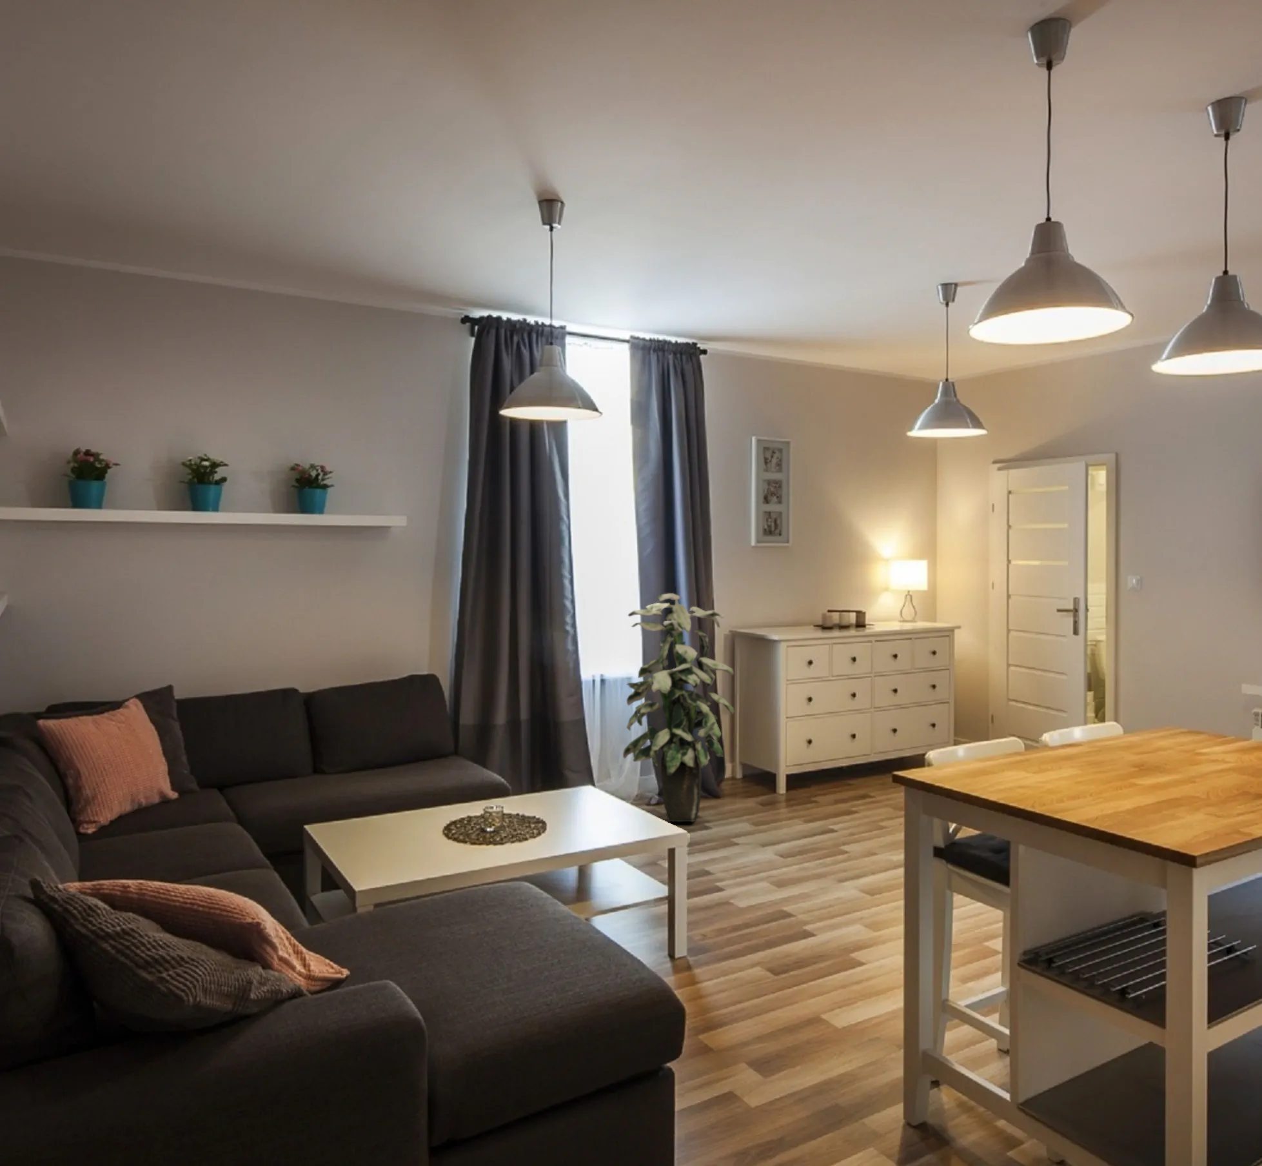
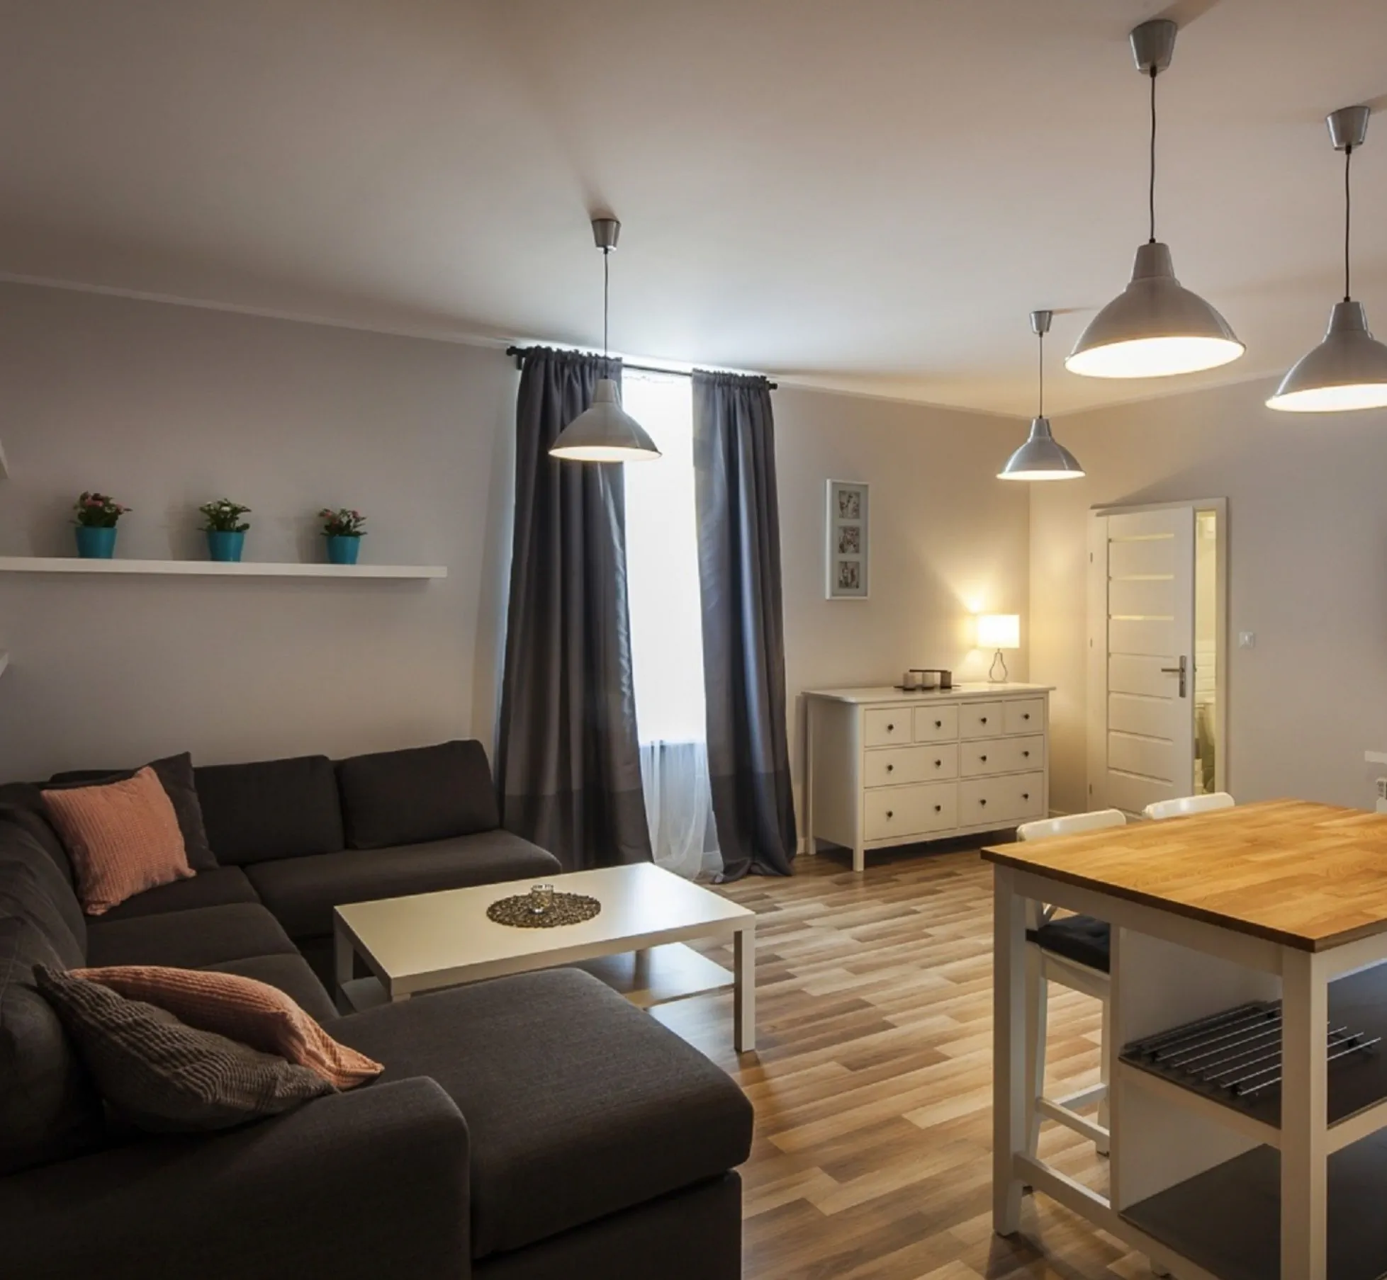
- indoor plant (675, 706)
